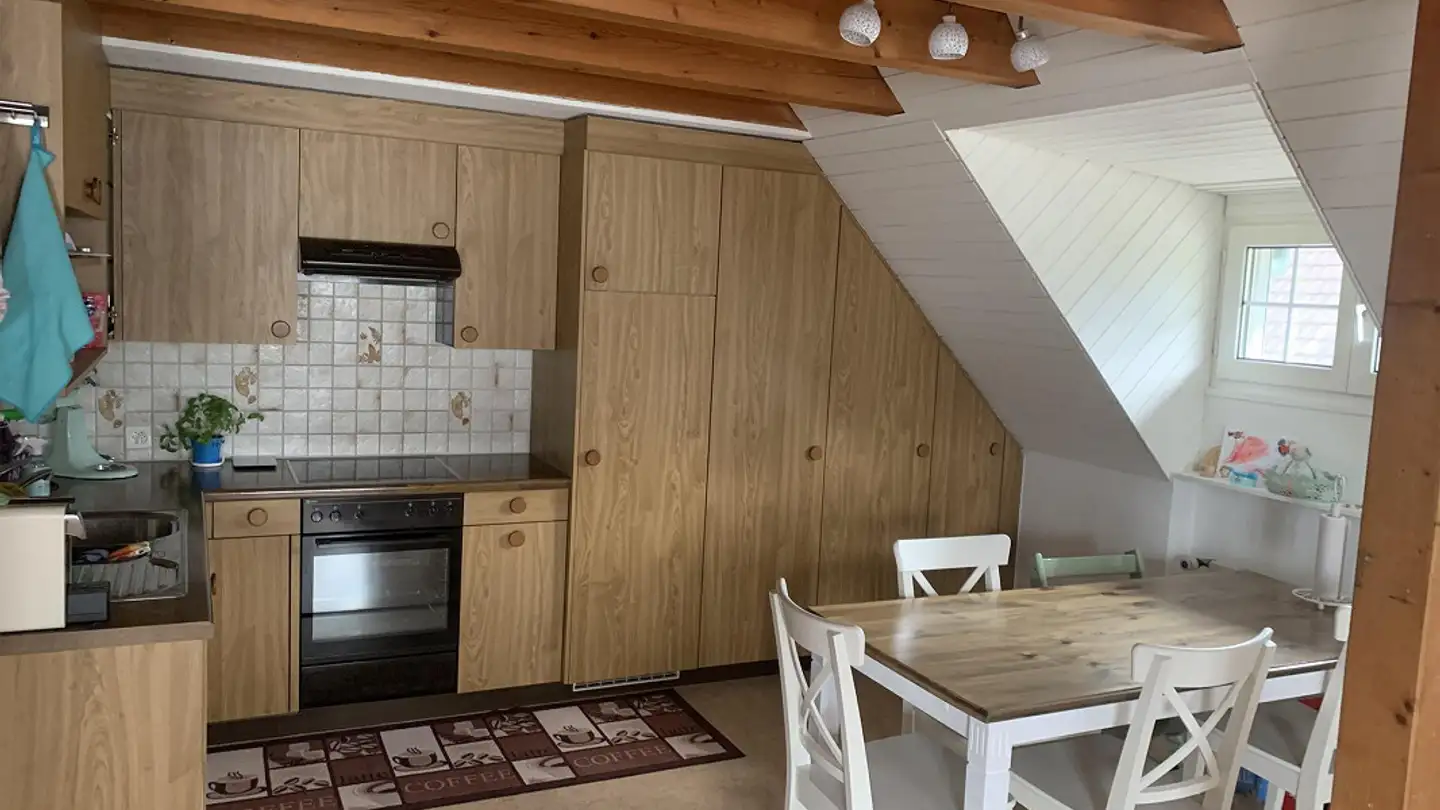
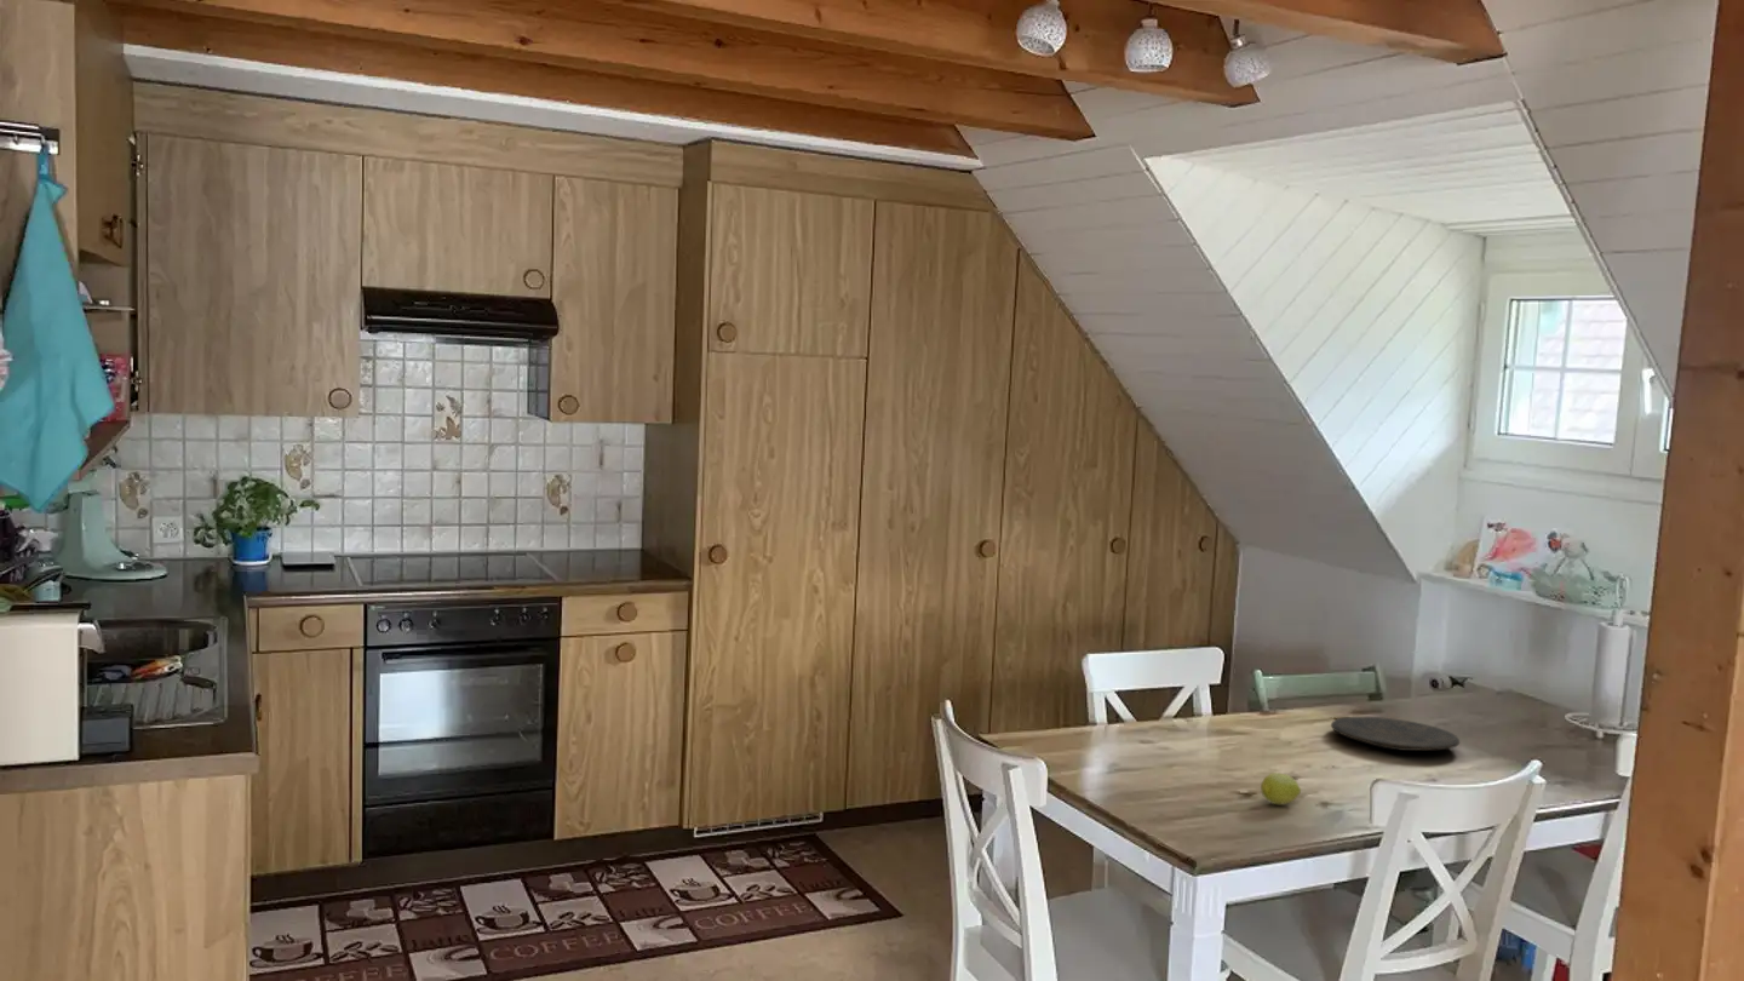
+ fruit (1280, 788)
+ plate (1393, 736)
